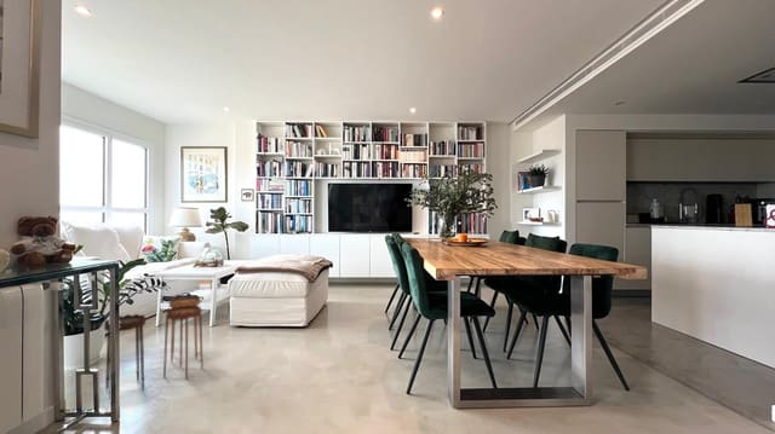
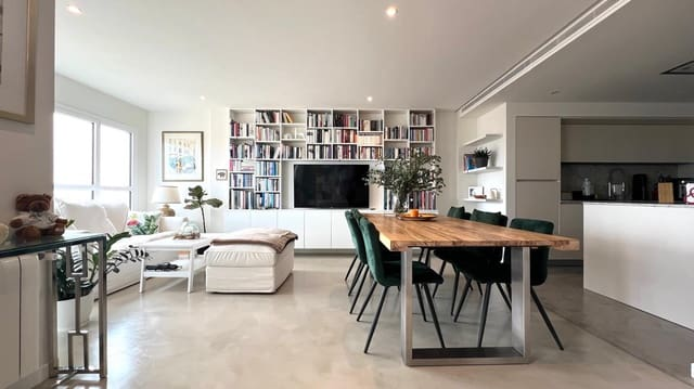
- side table (171, 340)
